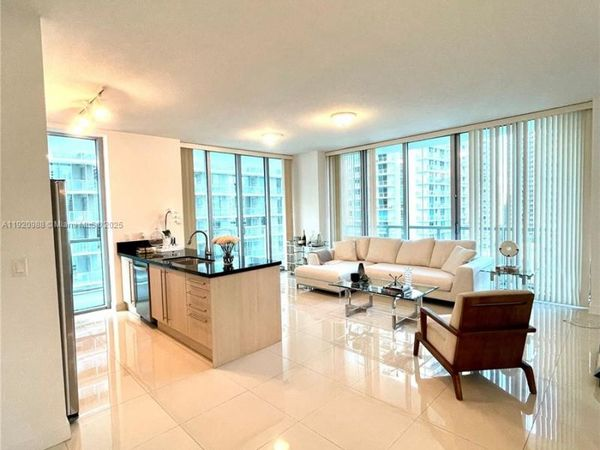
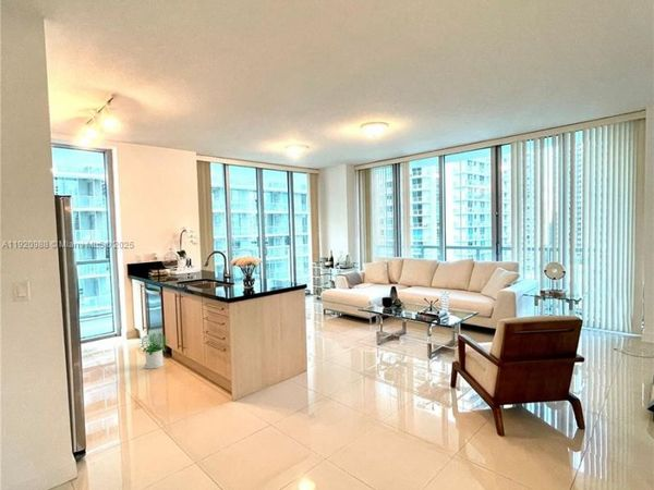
+ potted plant (153, 348)
